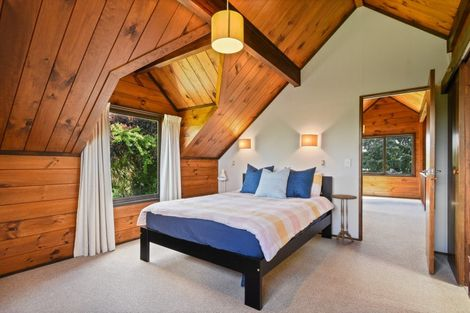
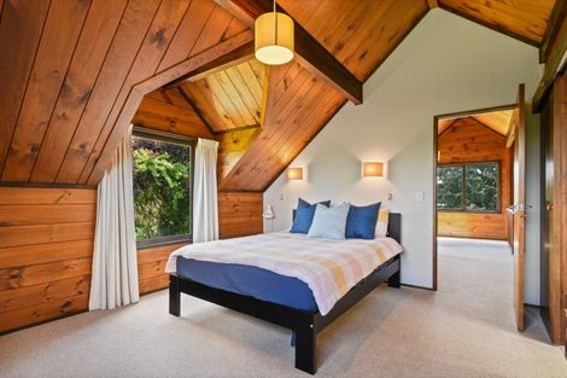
- side table (343, 218)
